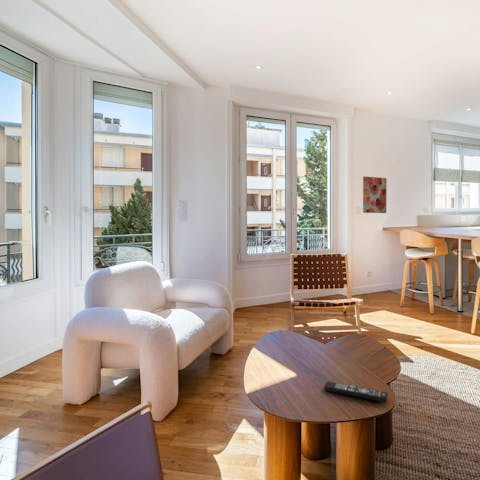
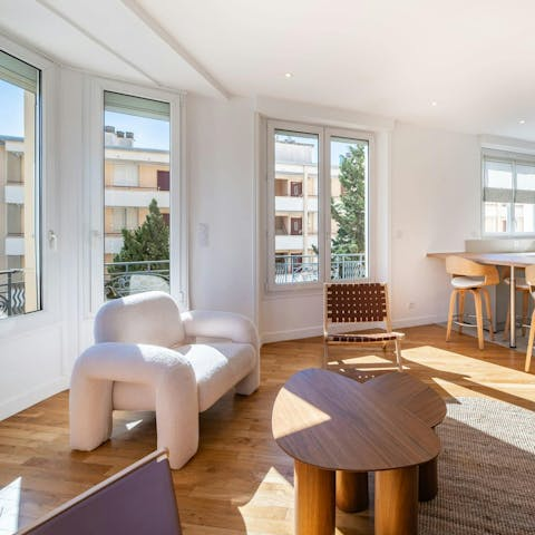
- wall art (374, 195)
- remote control (355, 391)
